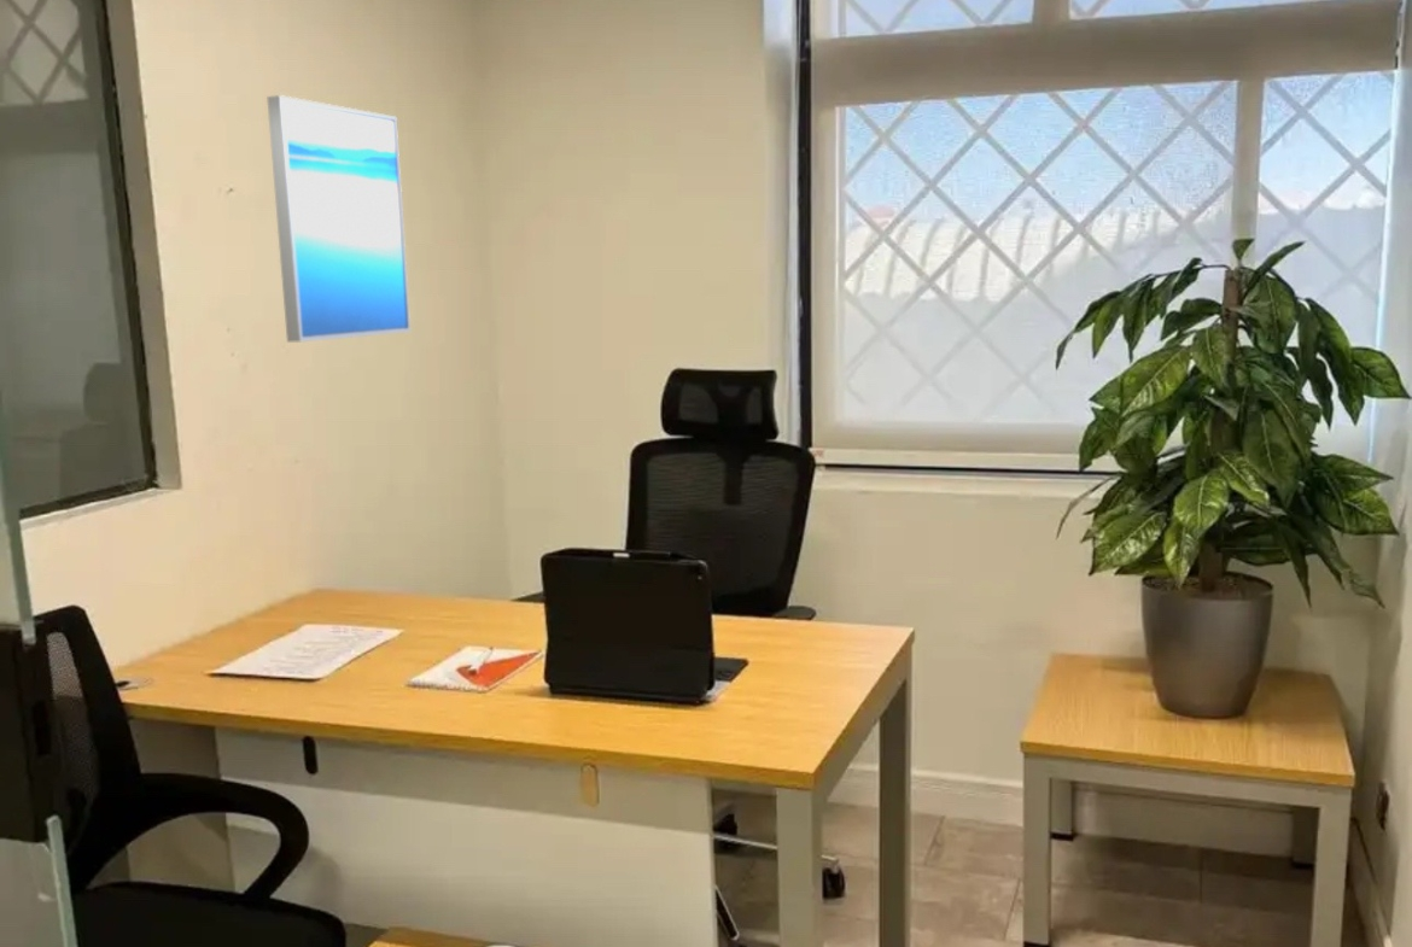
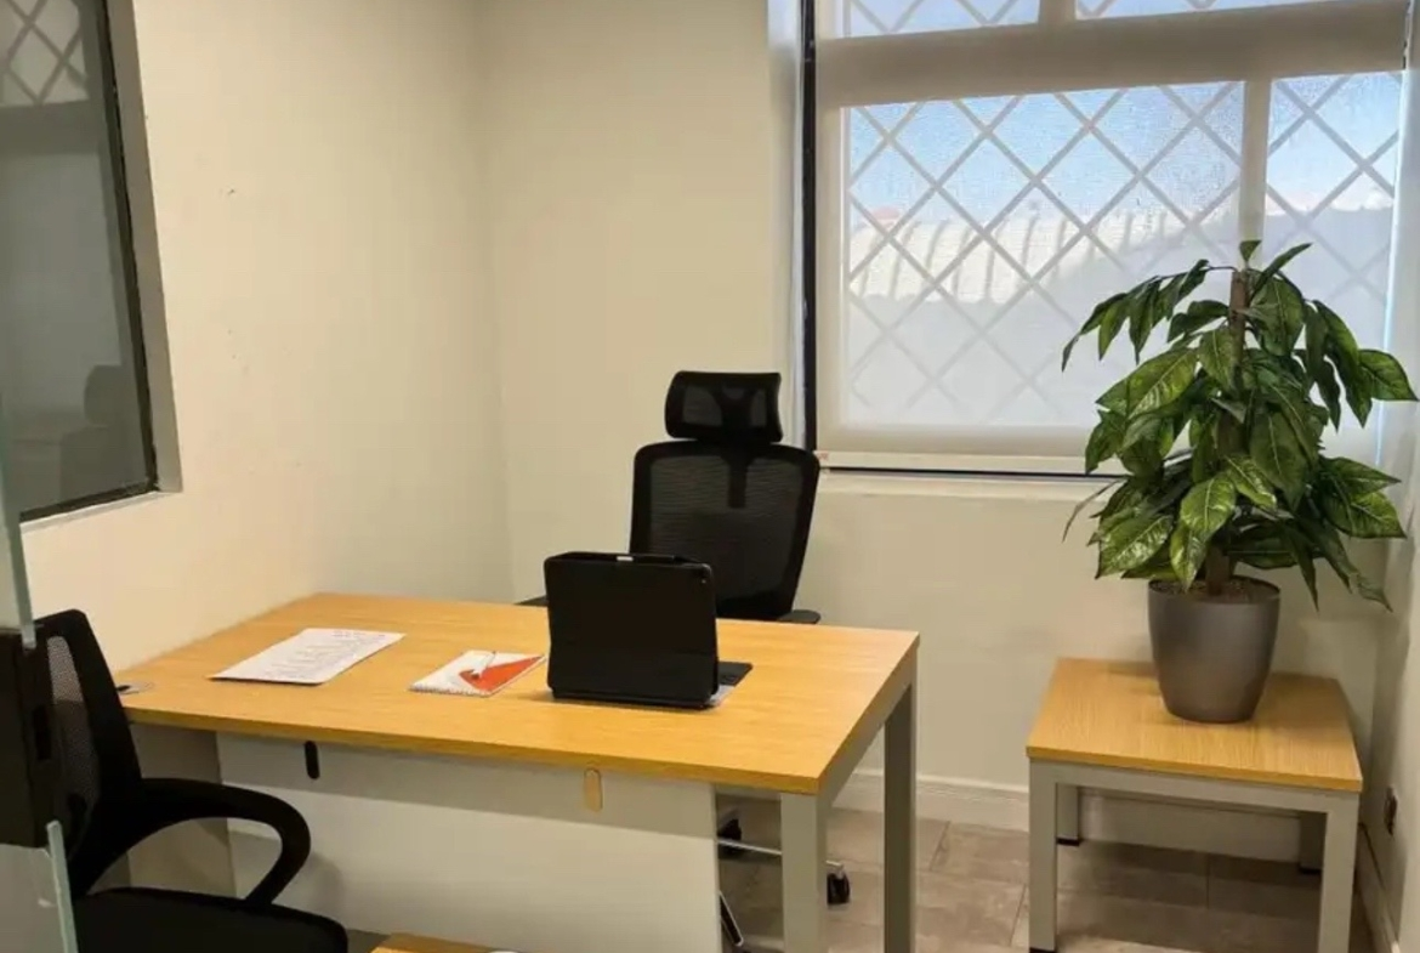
- wall art (344, 223)
